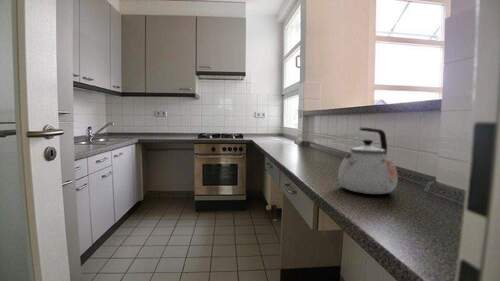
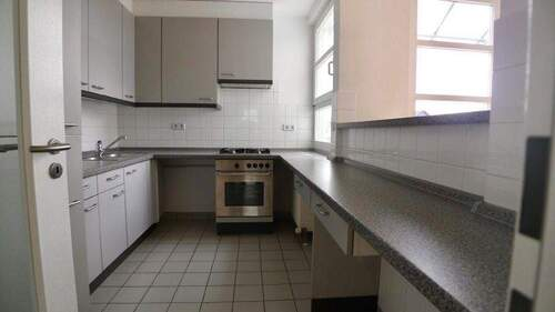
- kettle (366, 159)
